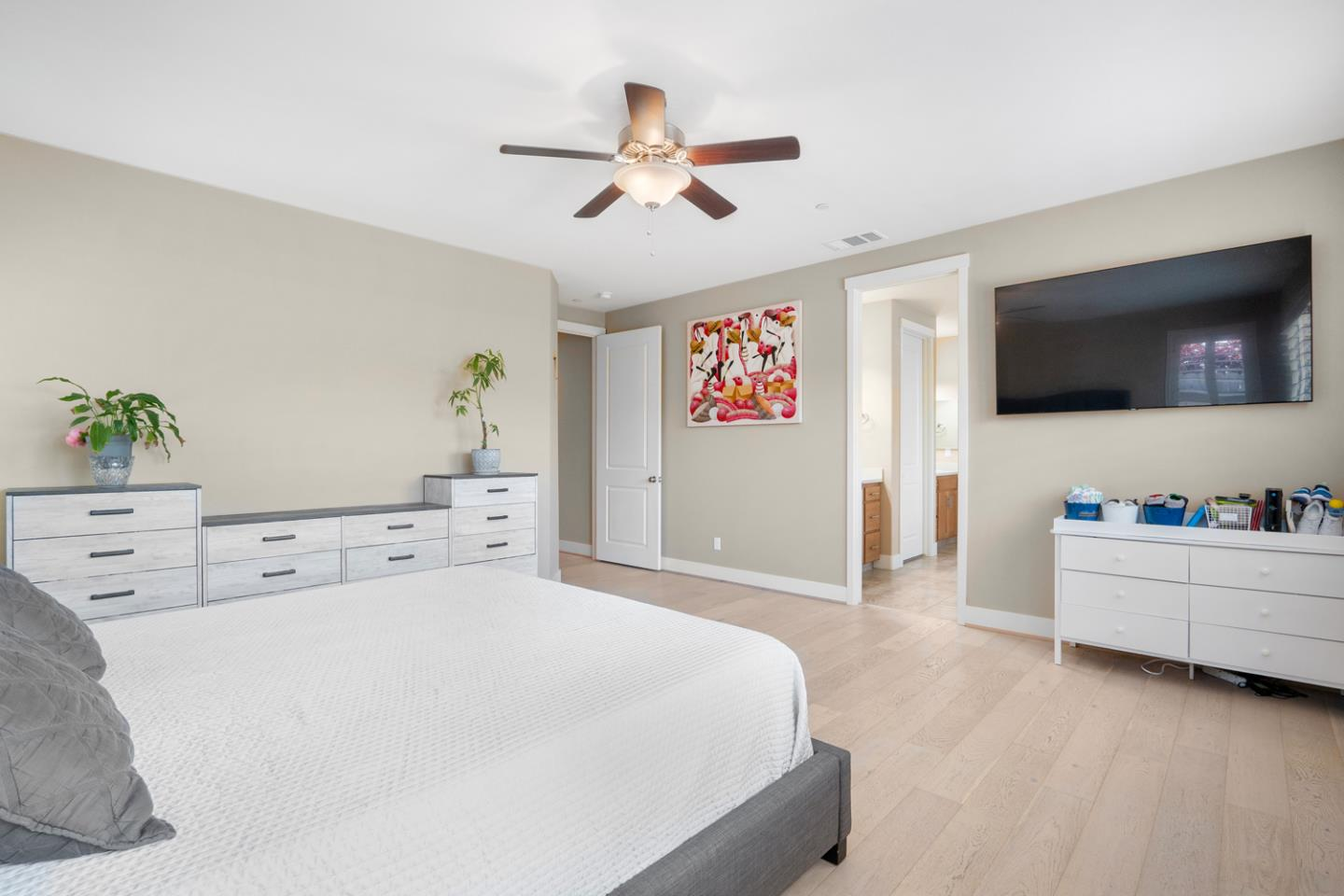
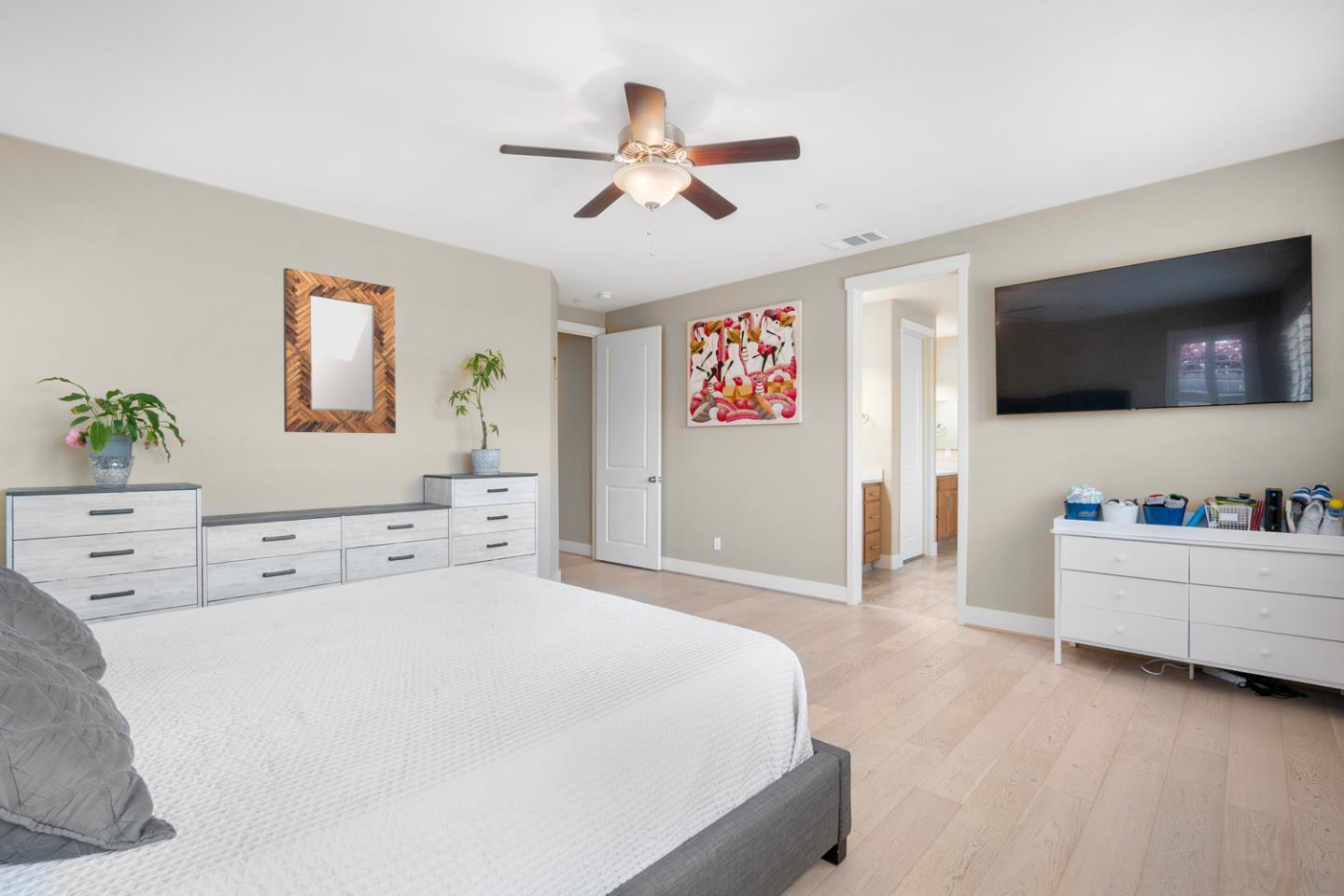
+ home mirror (343, 356)
